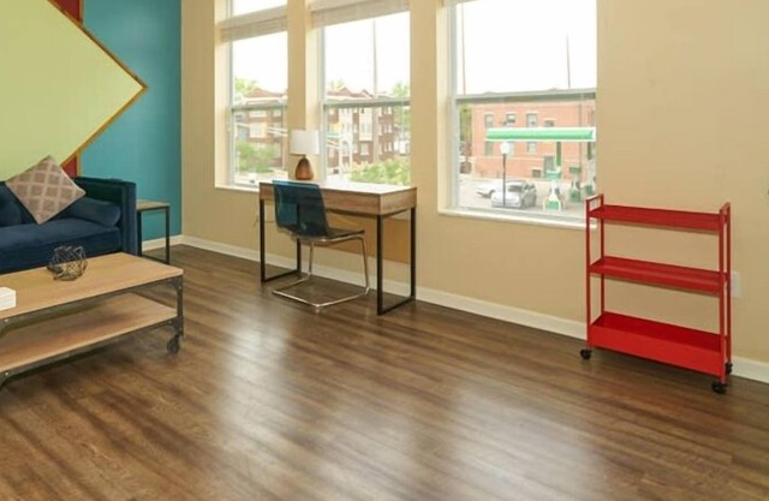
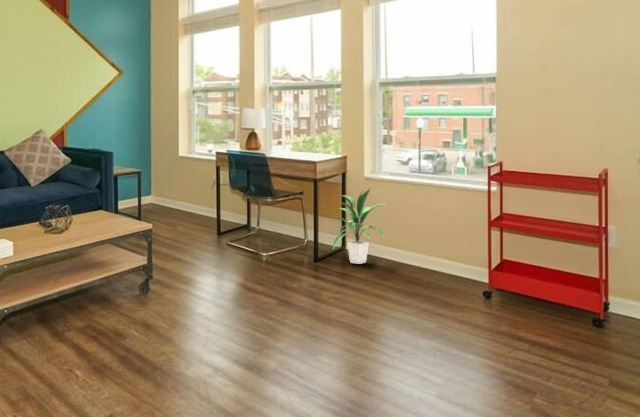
+ indoor plant (355, 225)
